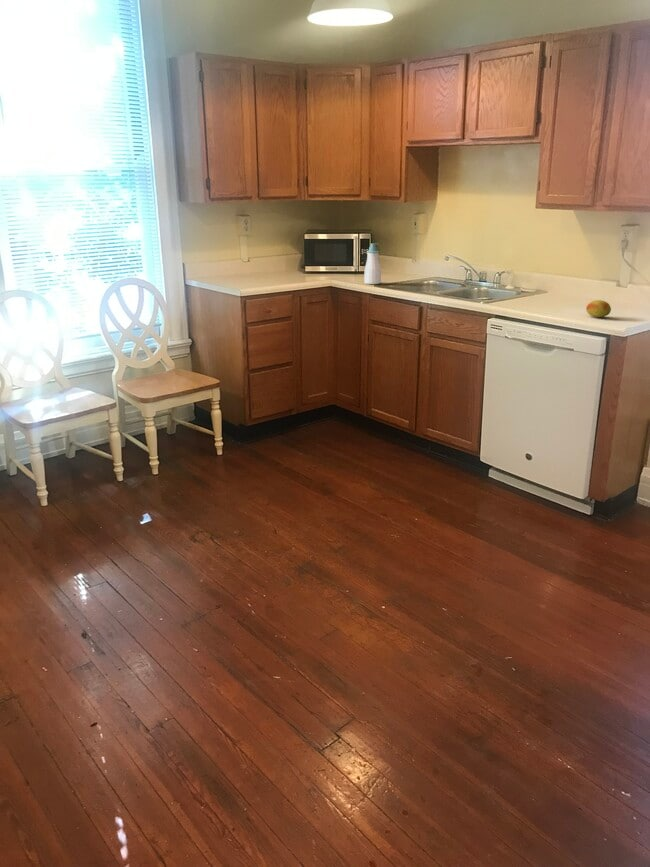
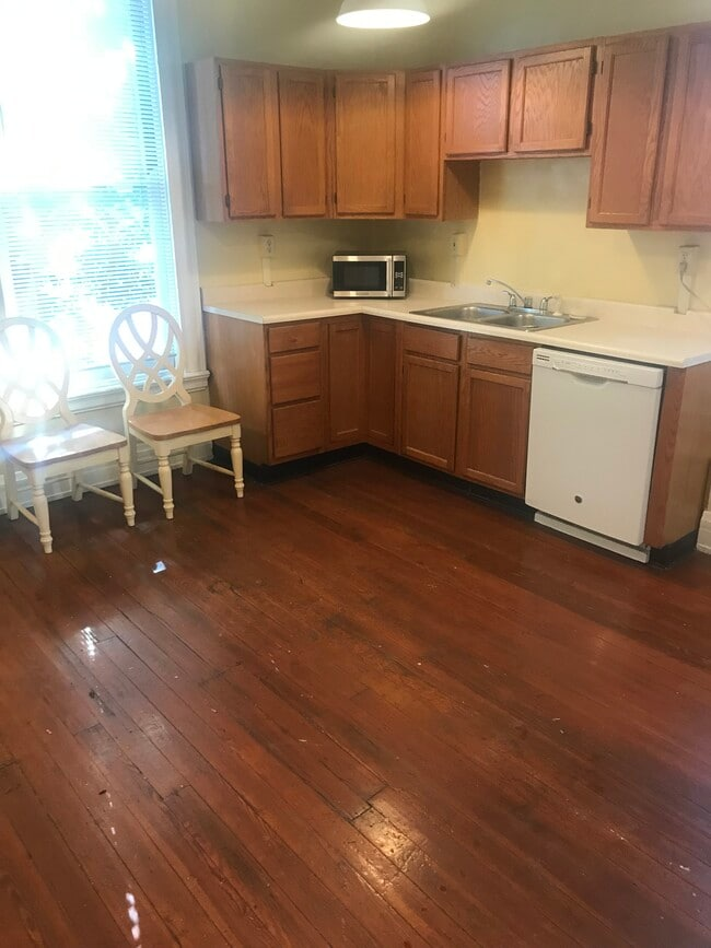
- soap bottle (372, 263)
- fruit (598, 308)
